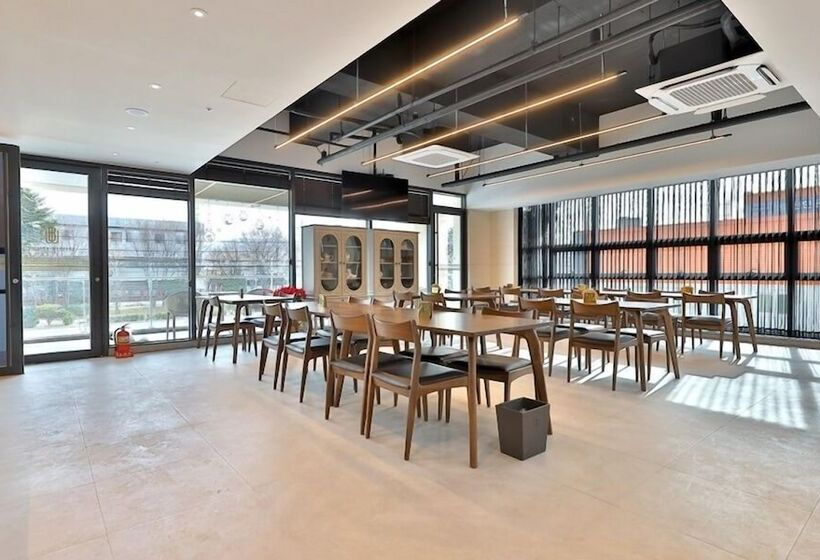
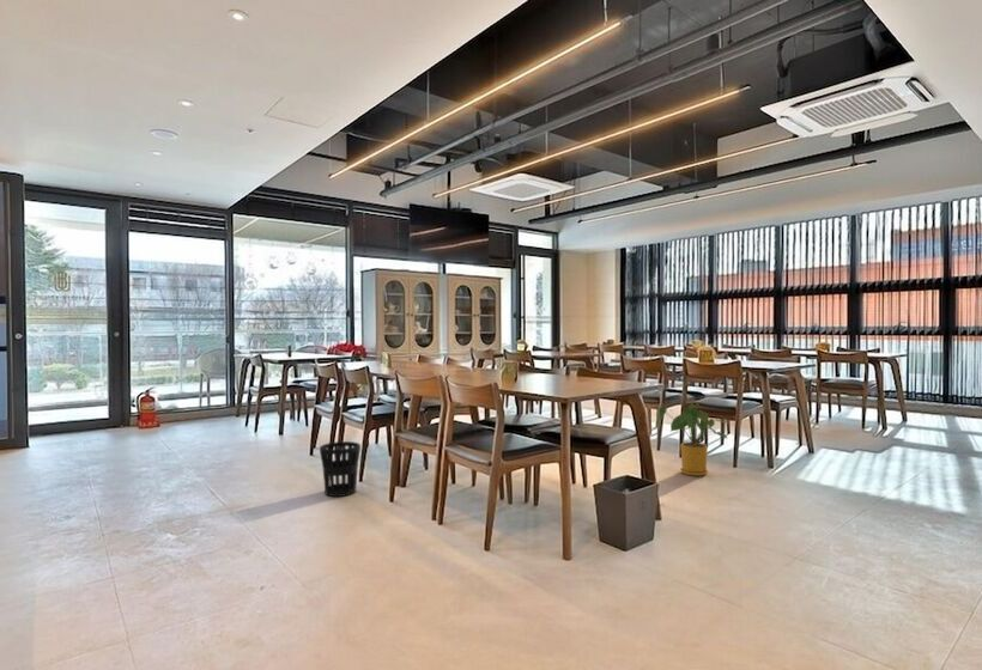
+ wastebasket (340, 468)
+ house plant (695, 439)
